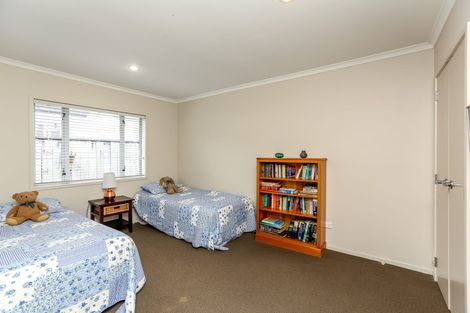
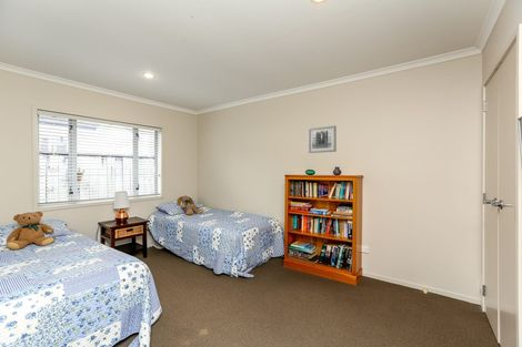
+ wall art (321, 140)
